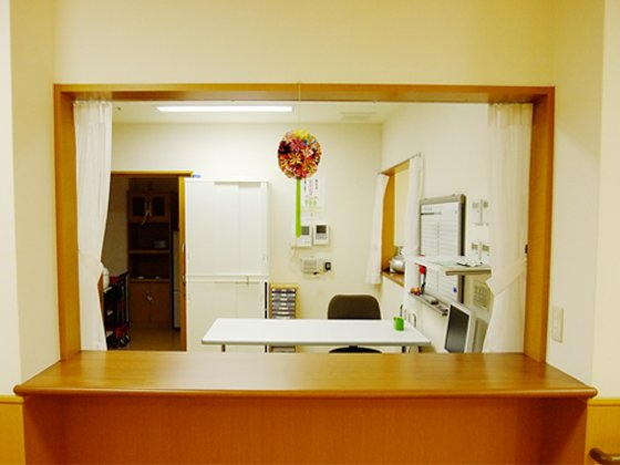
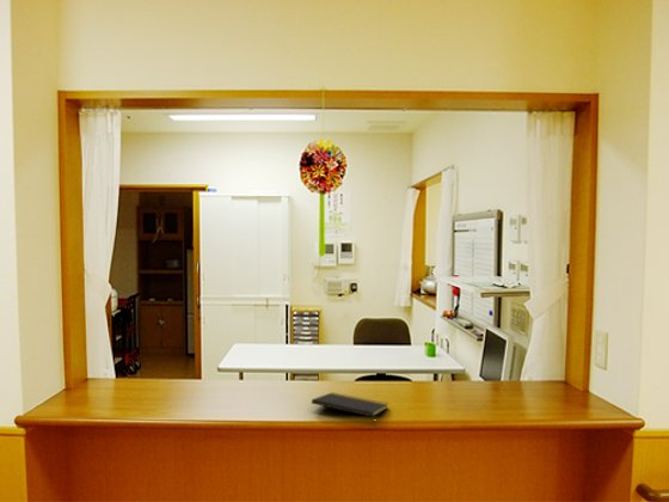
+ notepad (350, 403)
